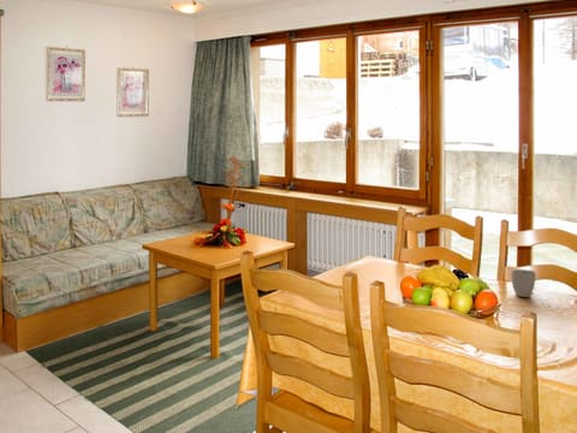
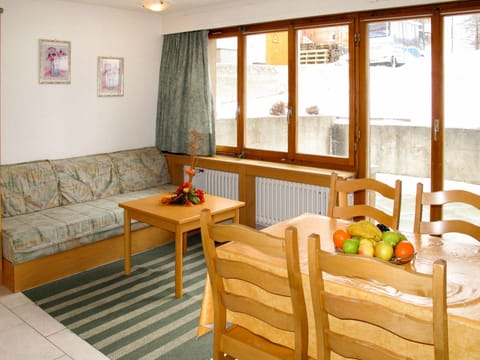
- mug (523, 283)
